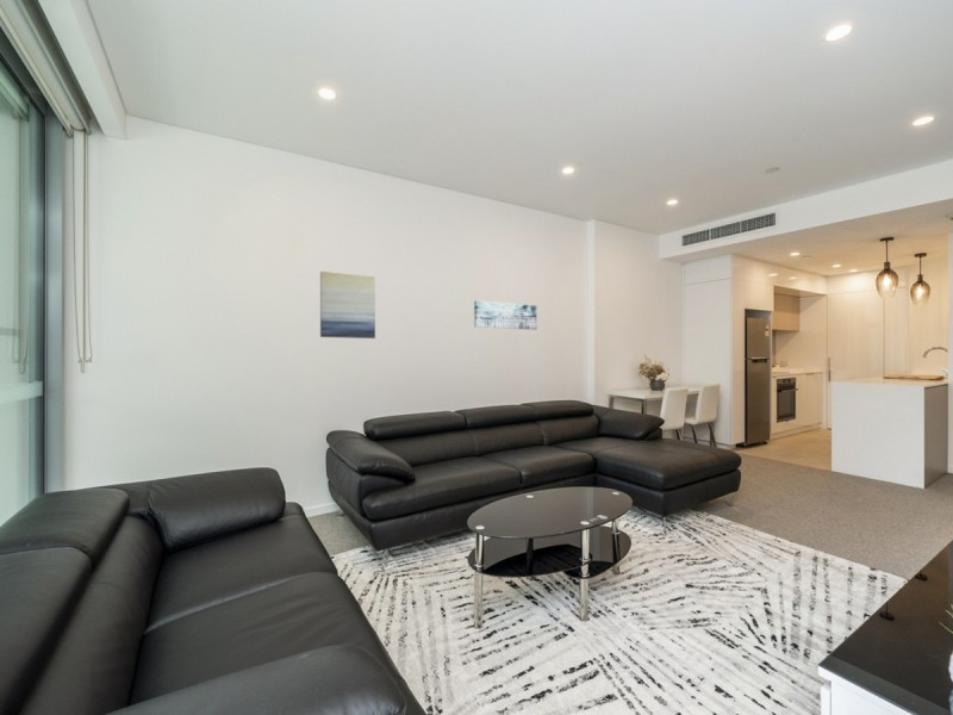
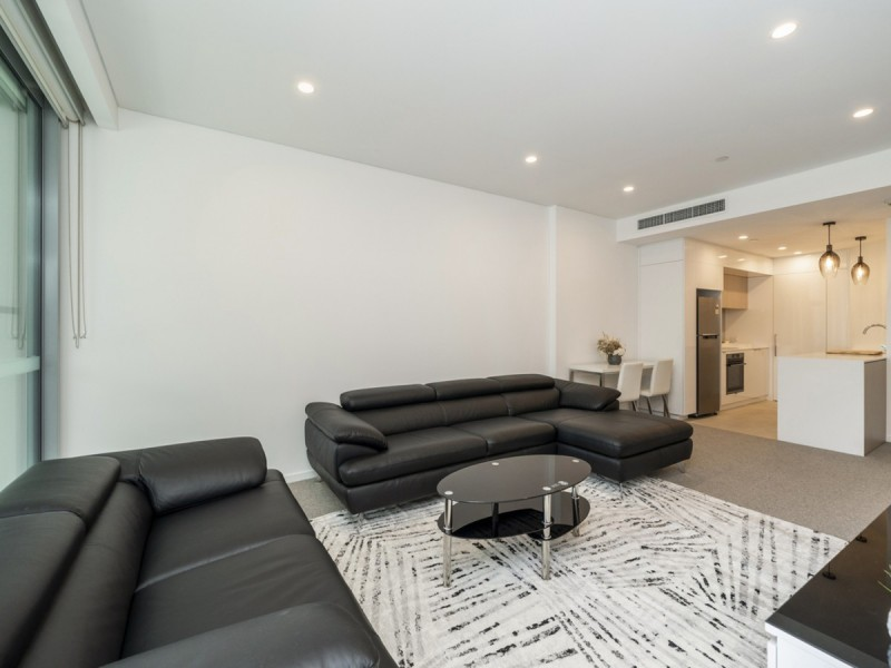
- wall art (348, 305)
- wall art (506, 316)
